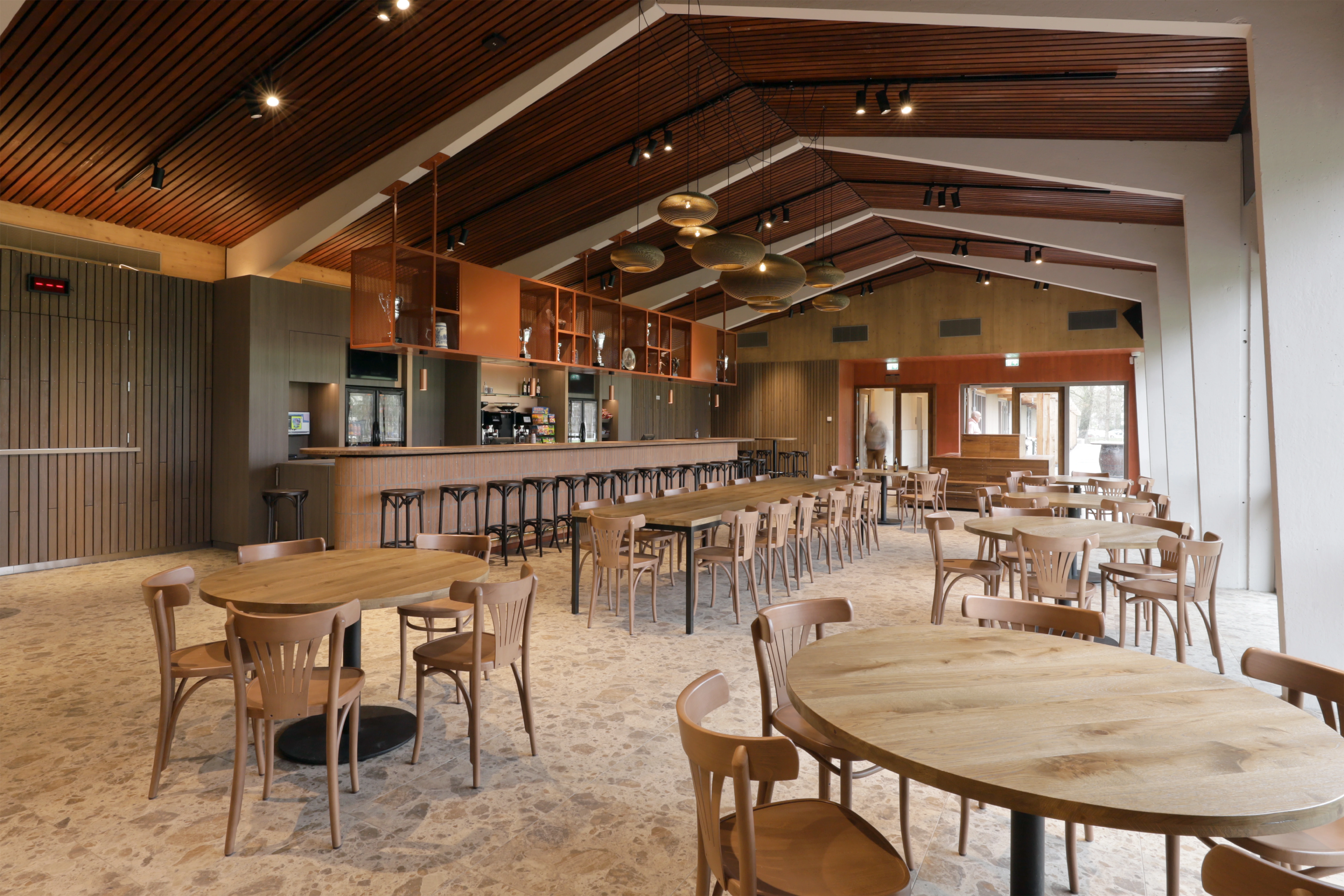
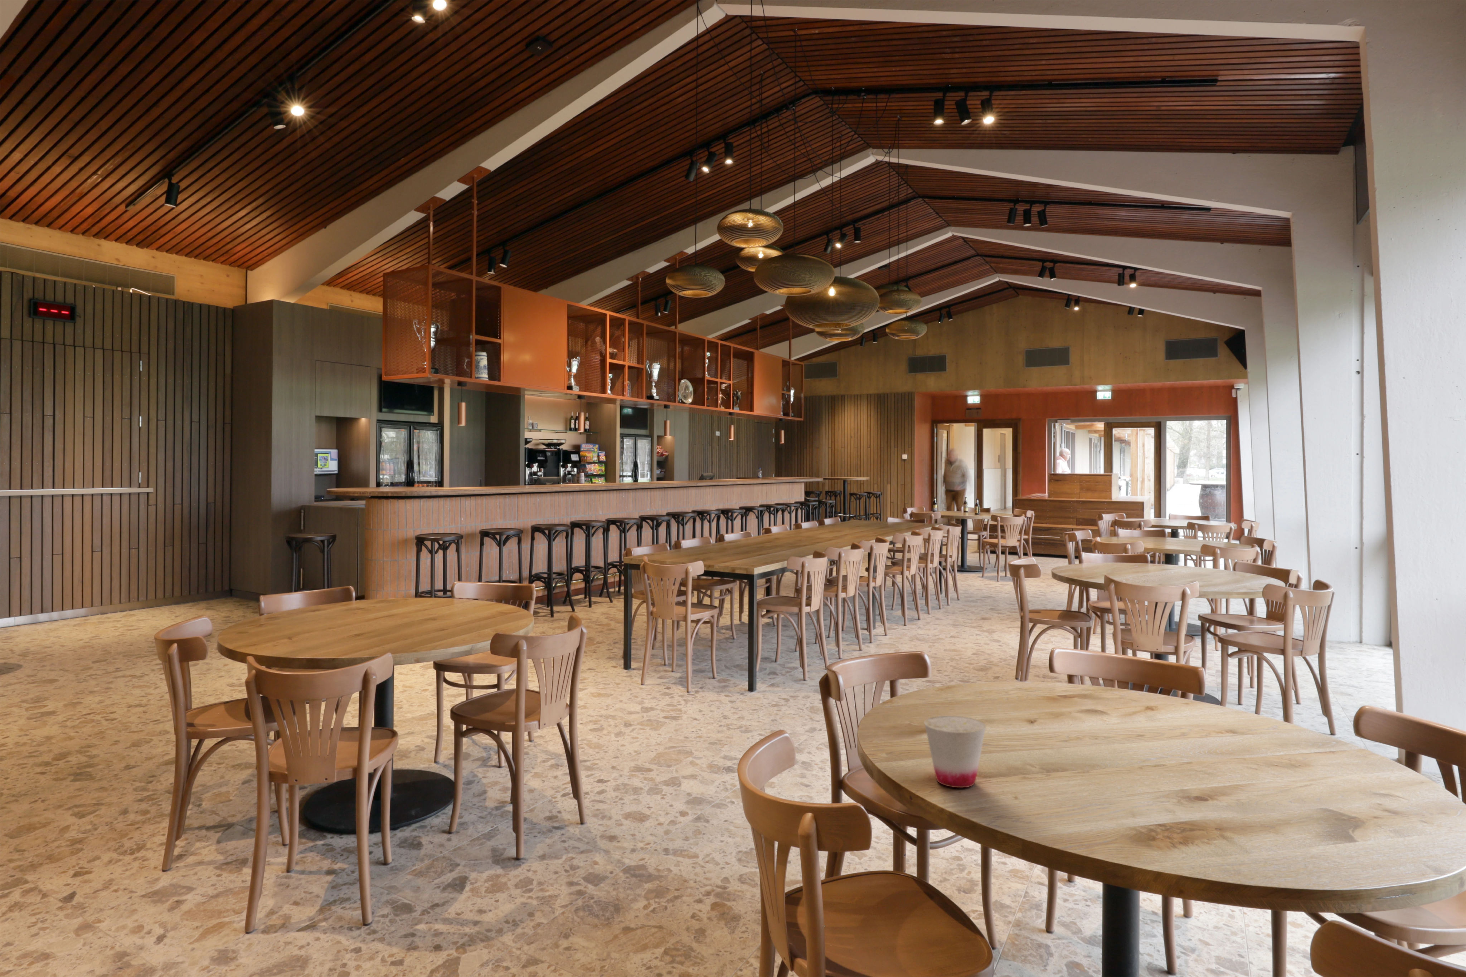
+ cup (956, 752)
